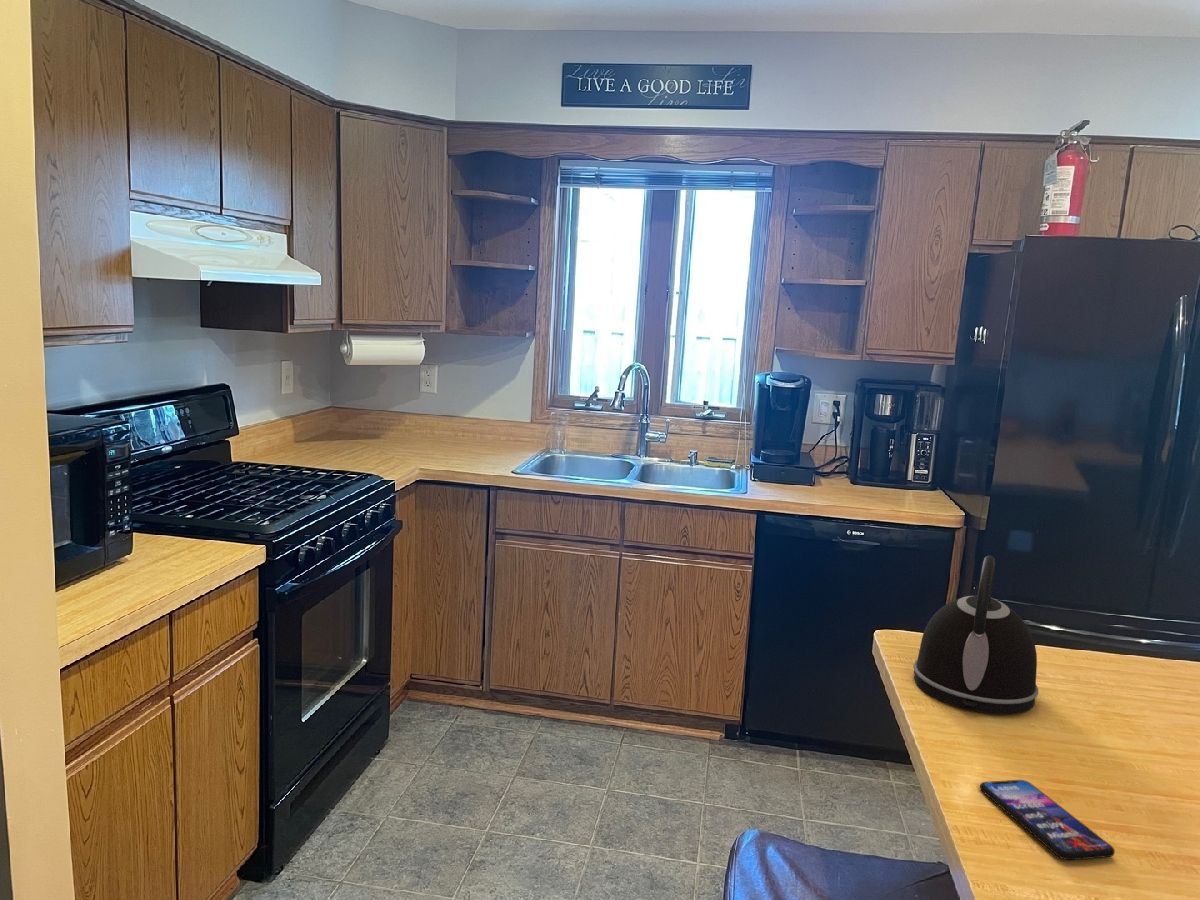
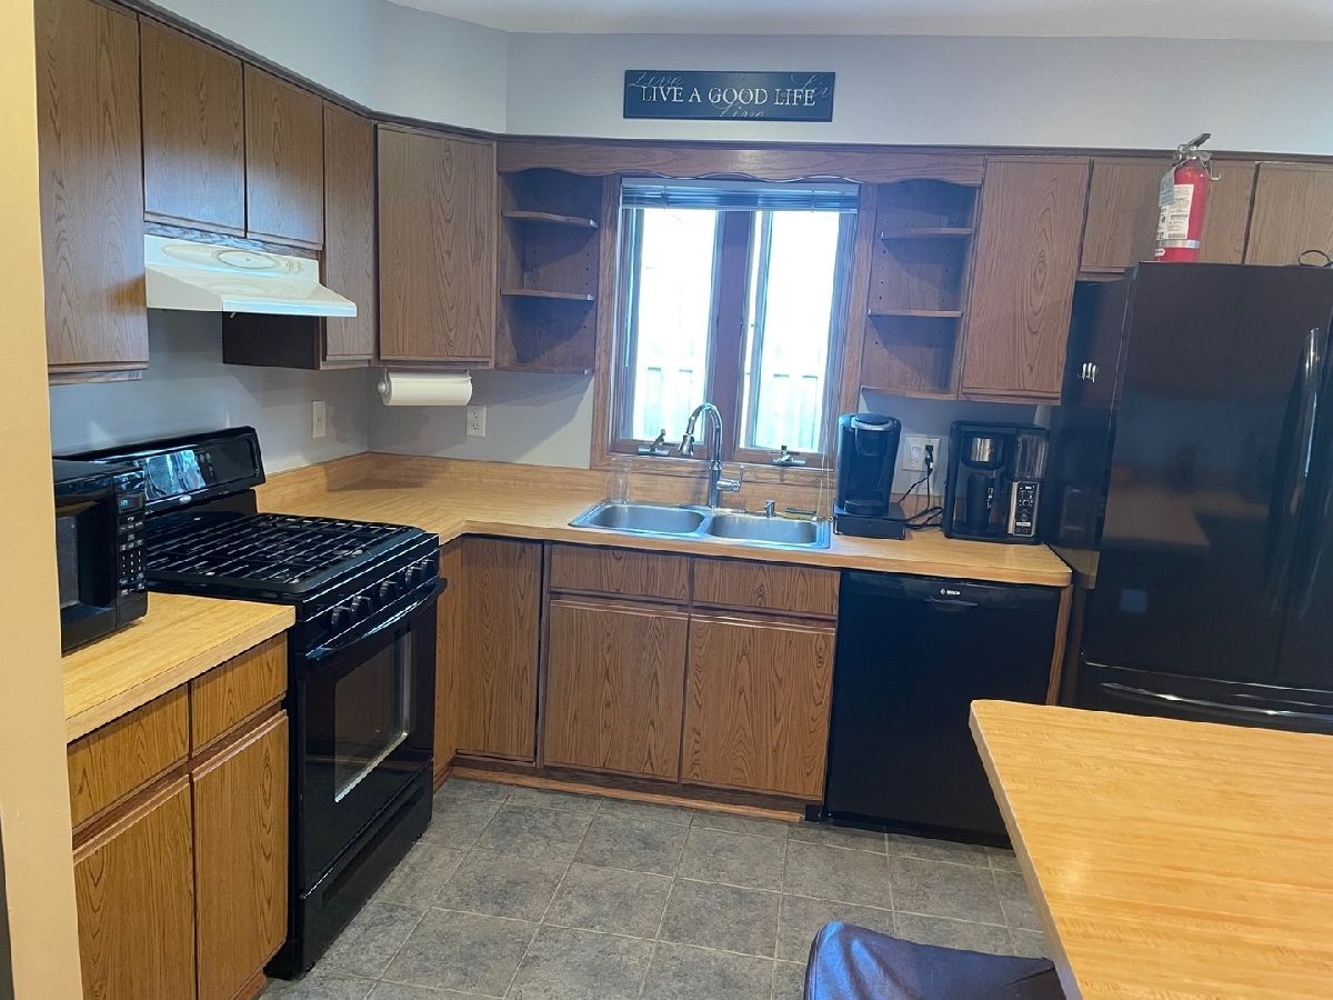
- kettle (981, 623)
- smartphone (1043, 816)
